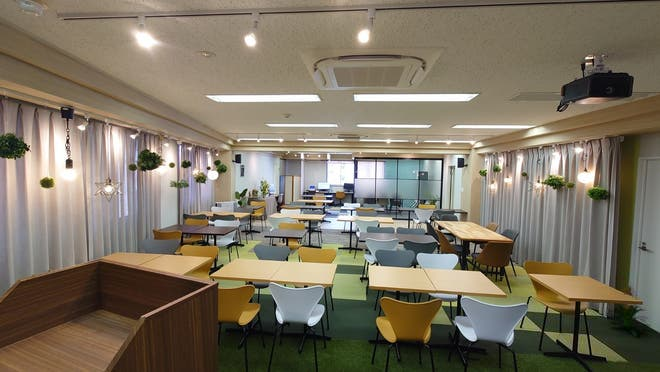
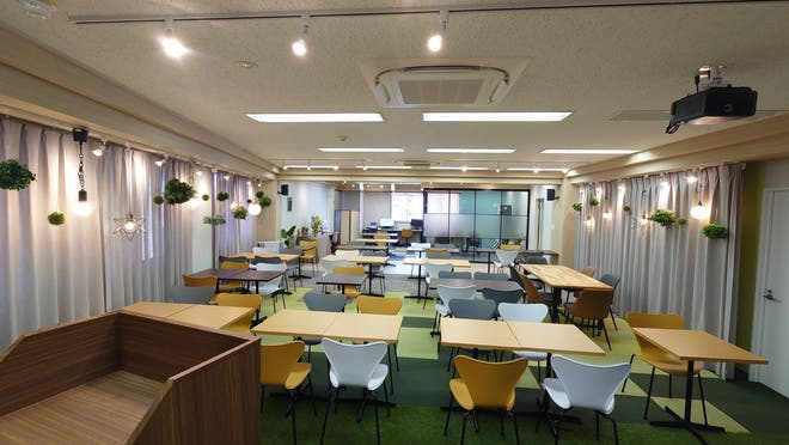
- indoor plant (628, 305)
